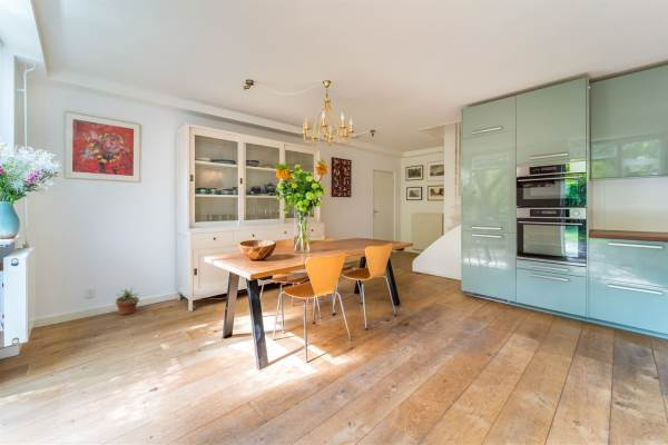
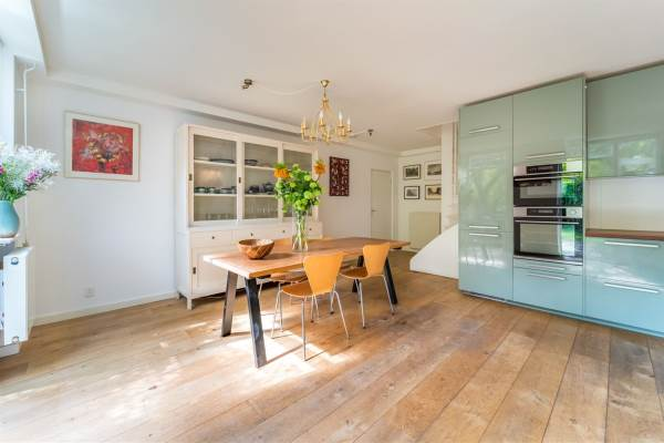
- potted plant (128, 299)
